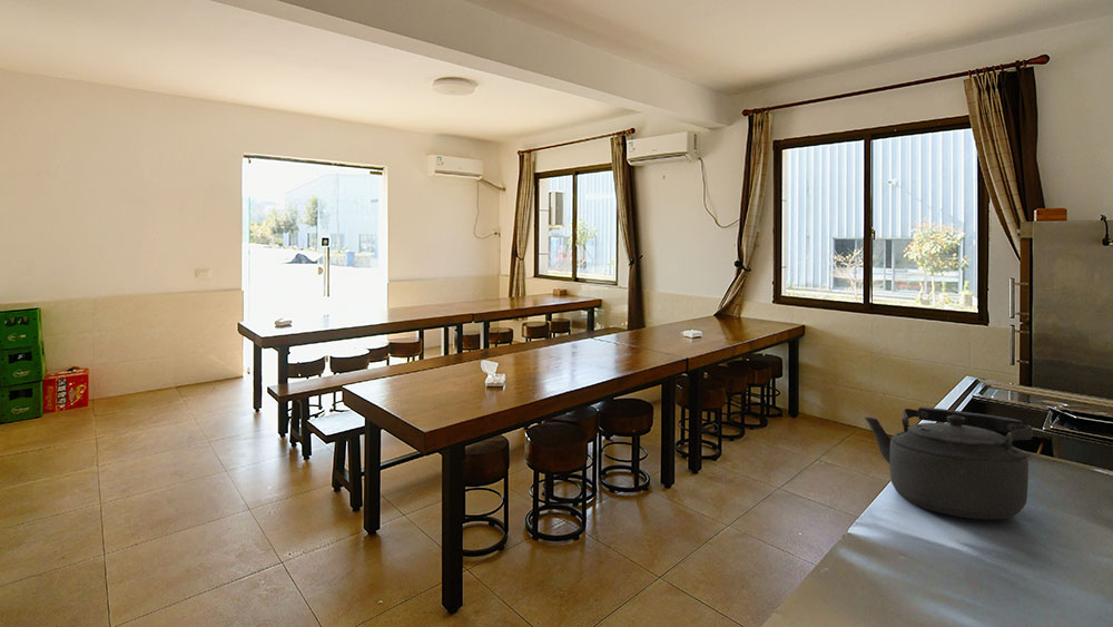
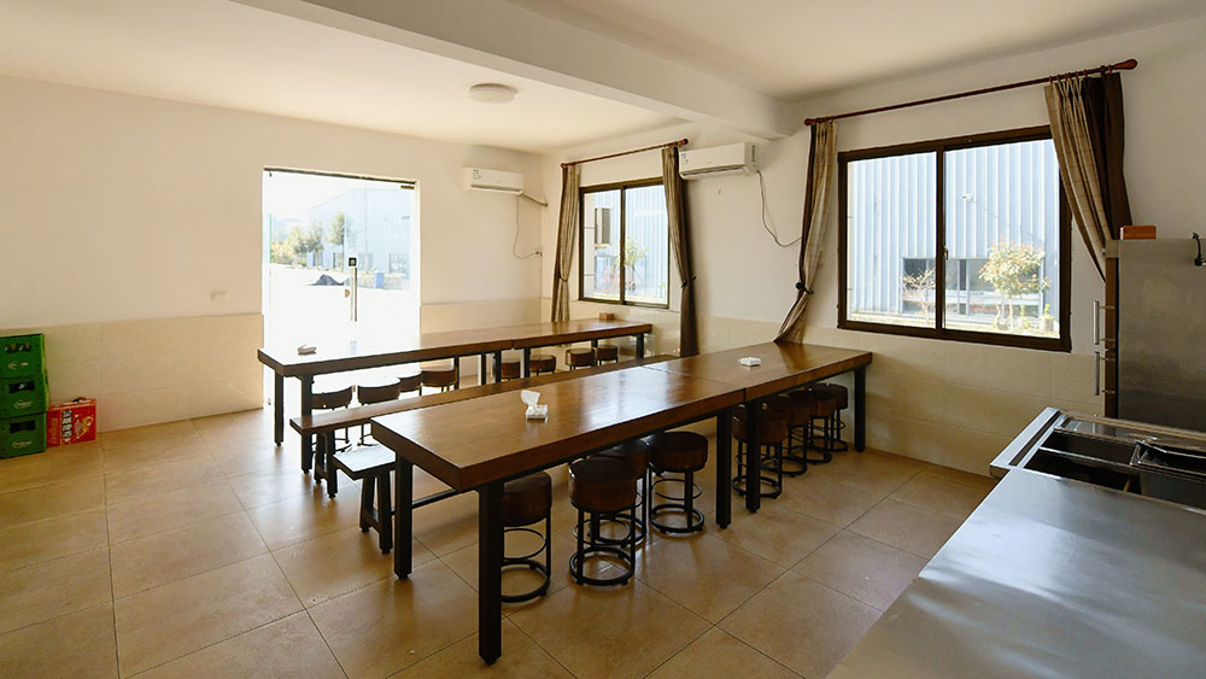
- kettle (951, 458)
